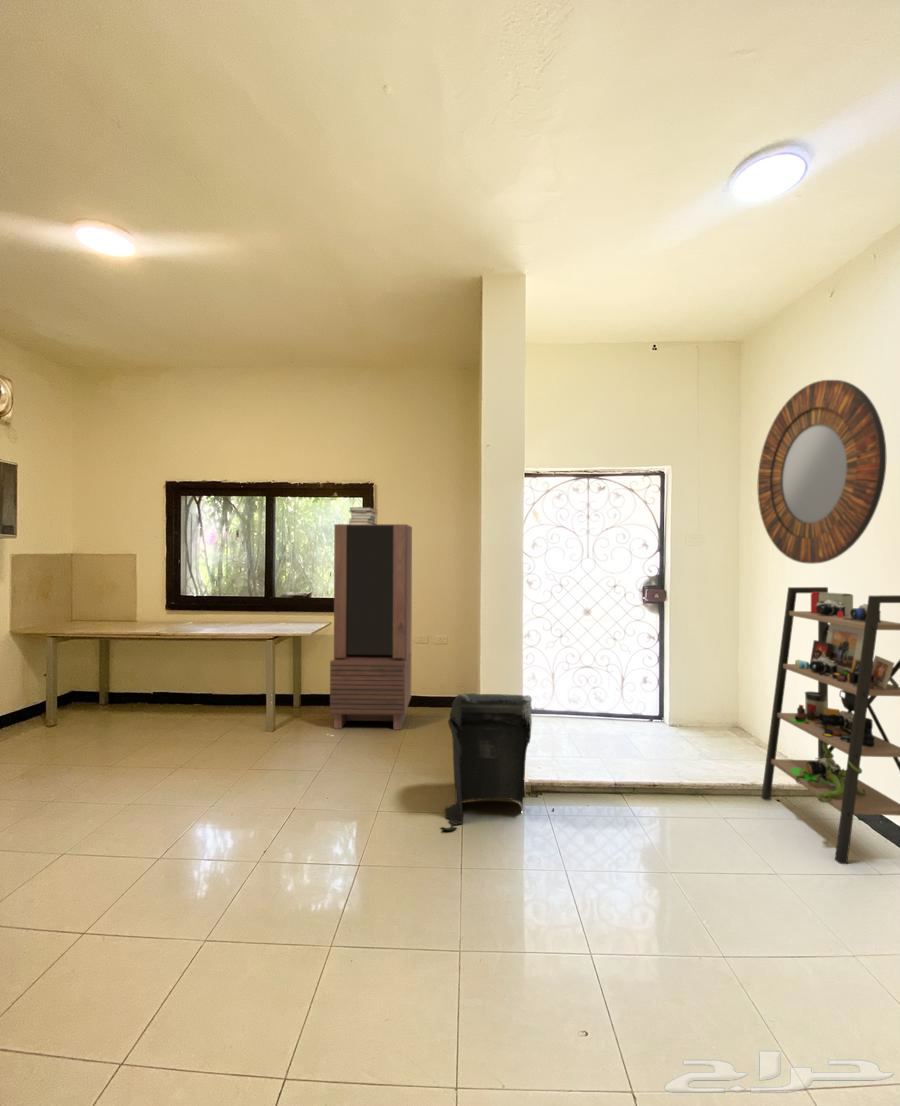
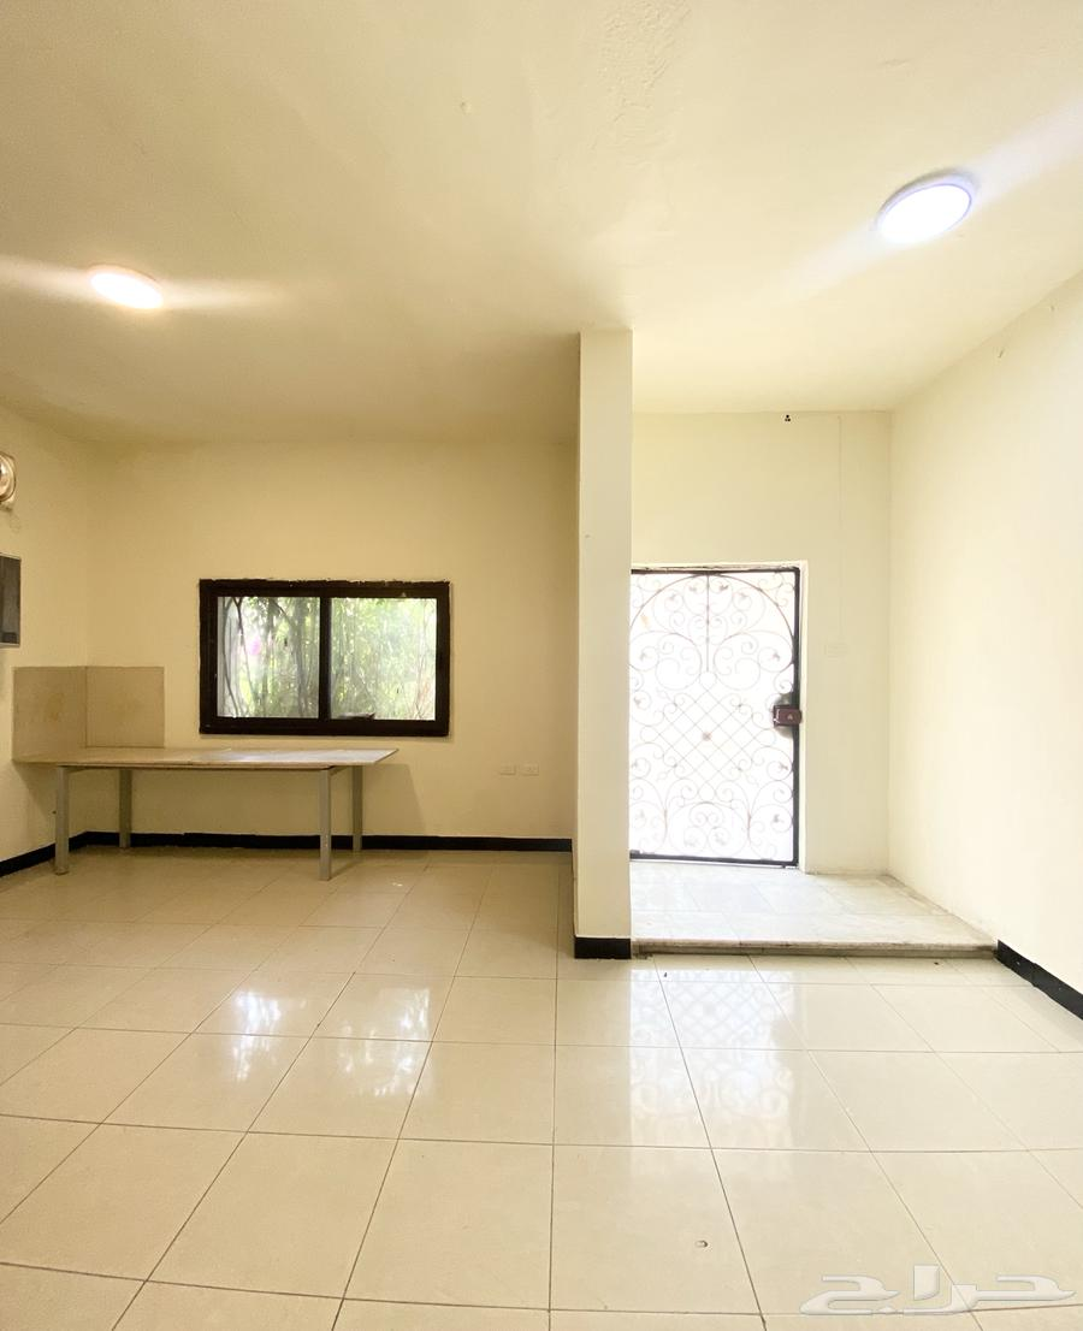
- book stack (363, 517)
- home mirror (811, 474)
- bookcase (372, 622)
- shelving unit (831, 709)
- trash can (487, 752)
